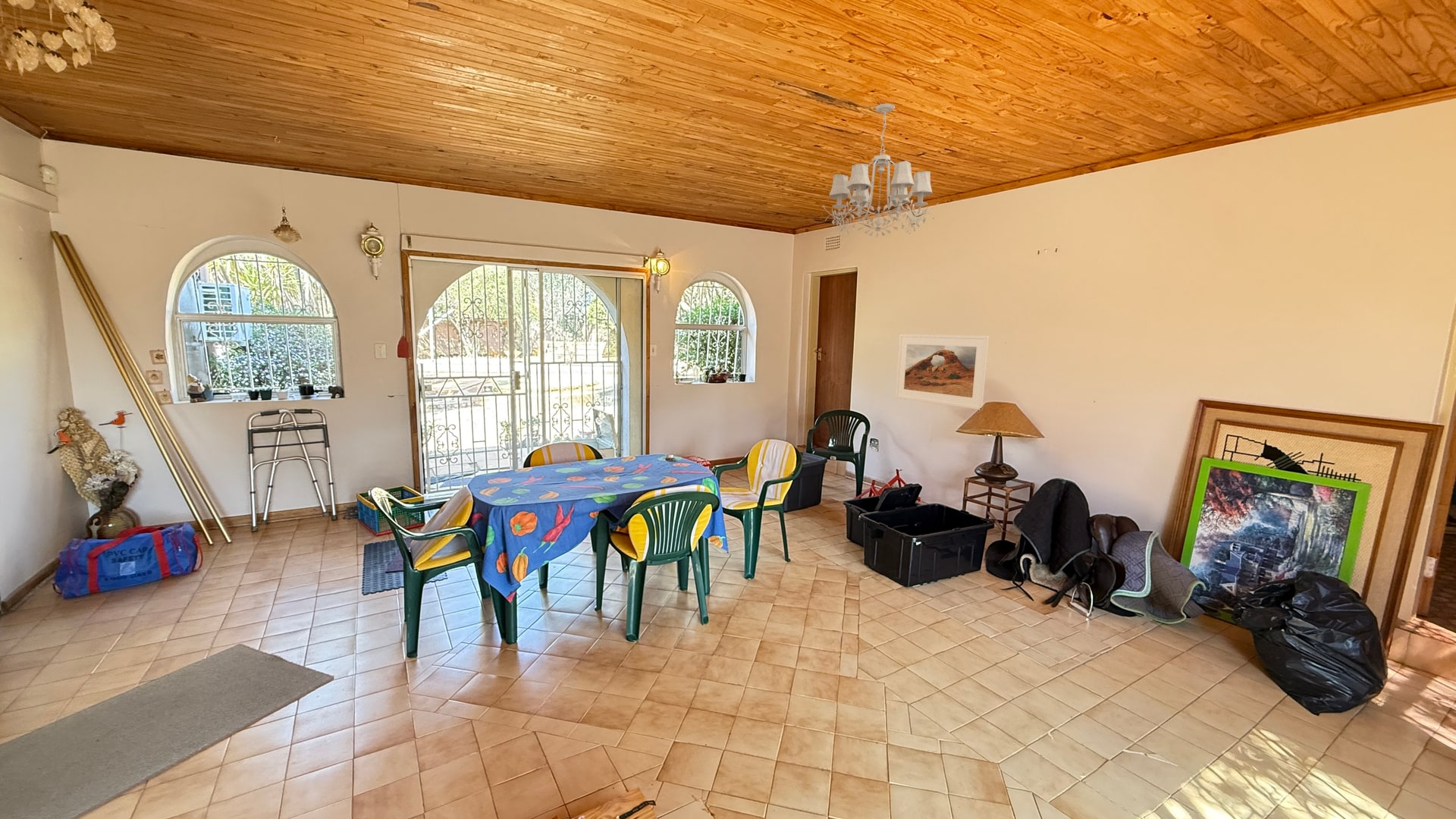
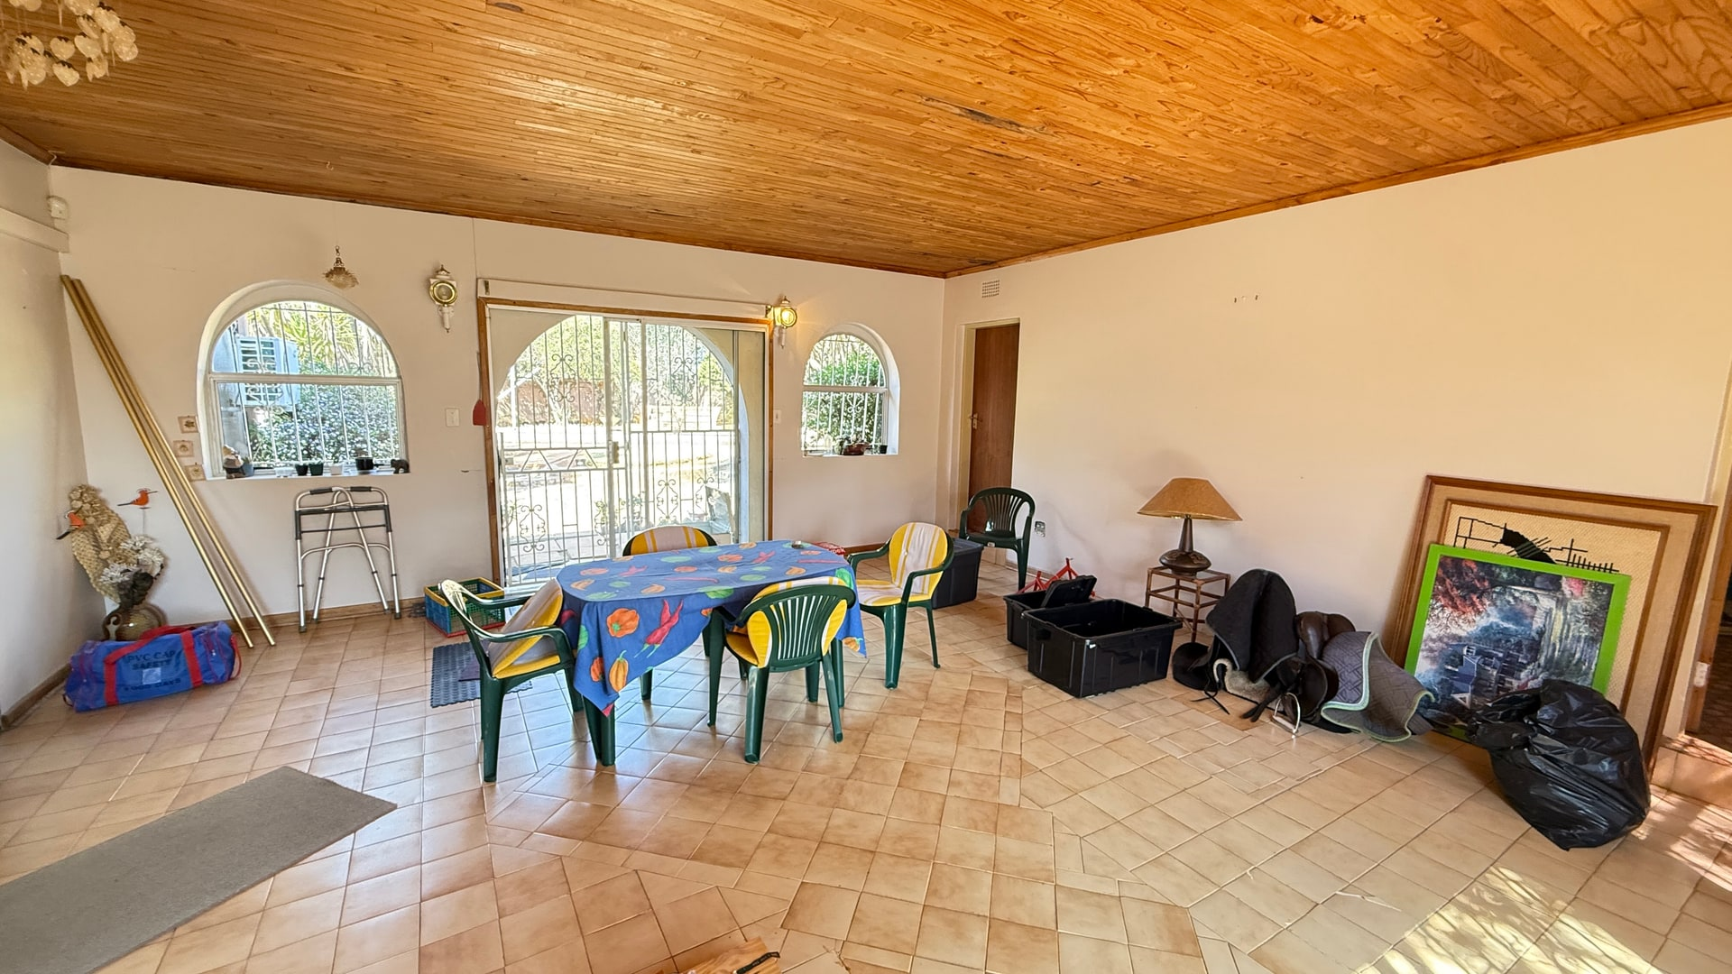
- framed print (938, 369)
- chandelier (881, 170)
